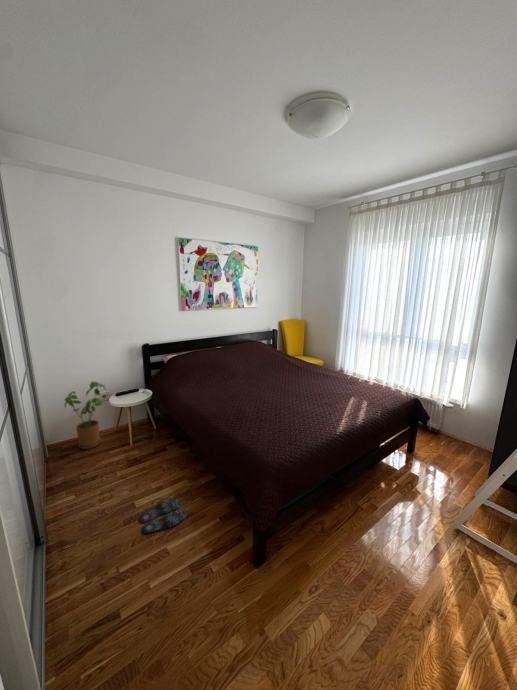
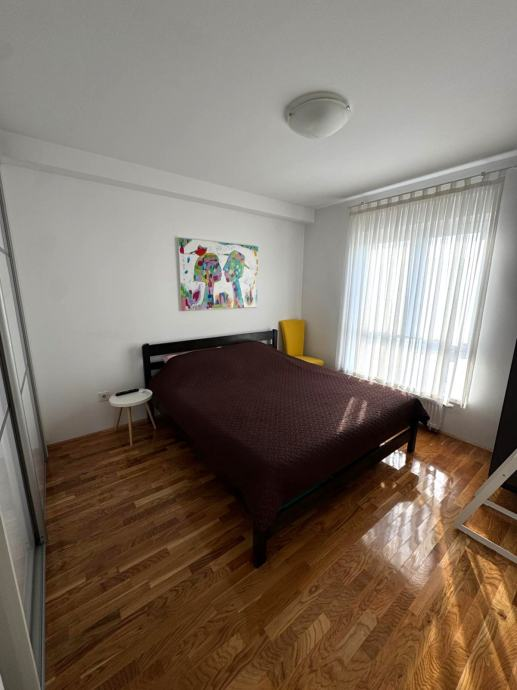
- slippers (163, 513)
- house plant (90, 415)
